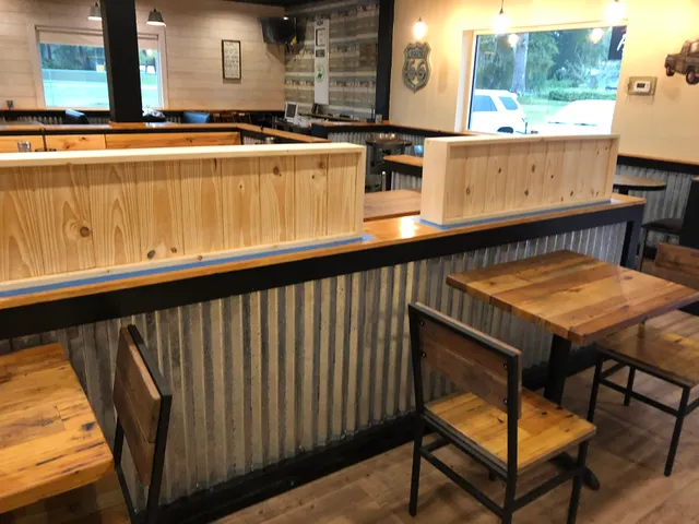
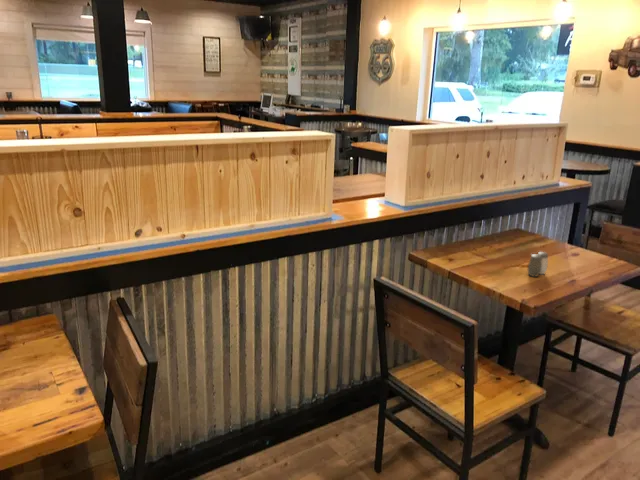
+ salt and pepper shaker (538, 264)
